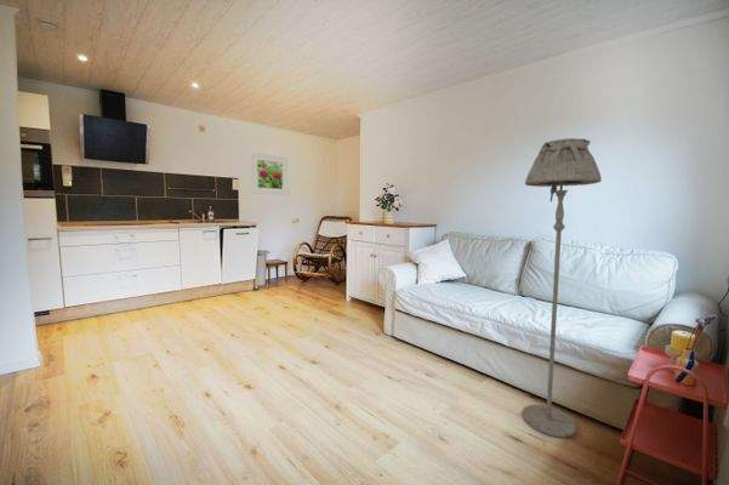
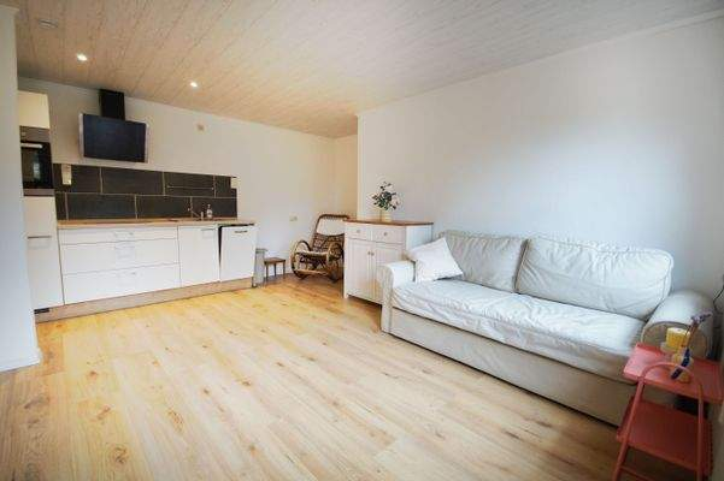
- floor lamp (554, 286)
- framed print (269, 175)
